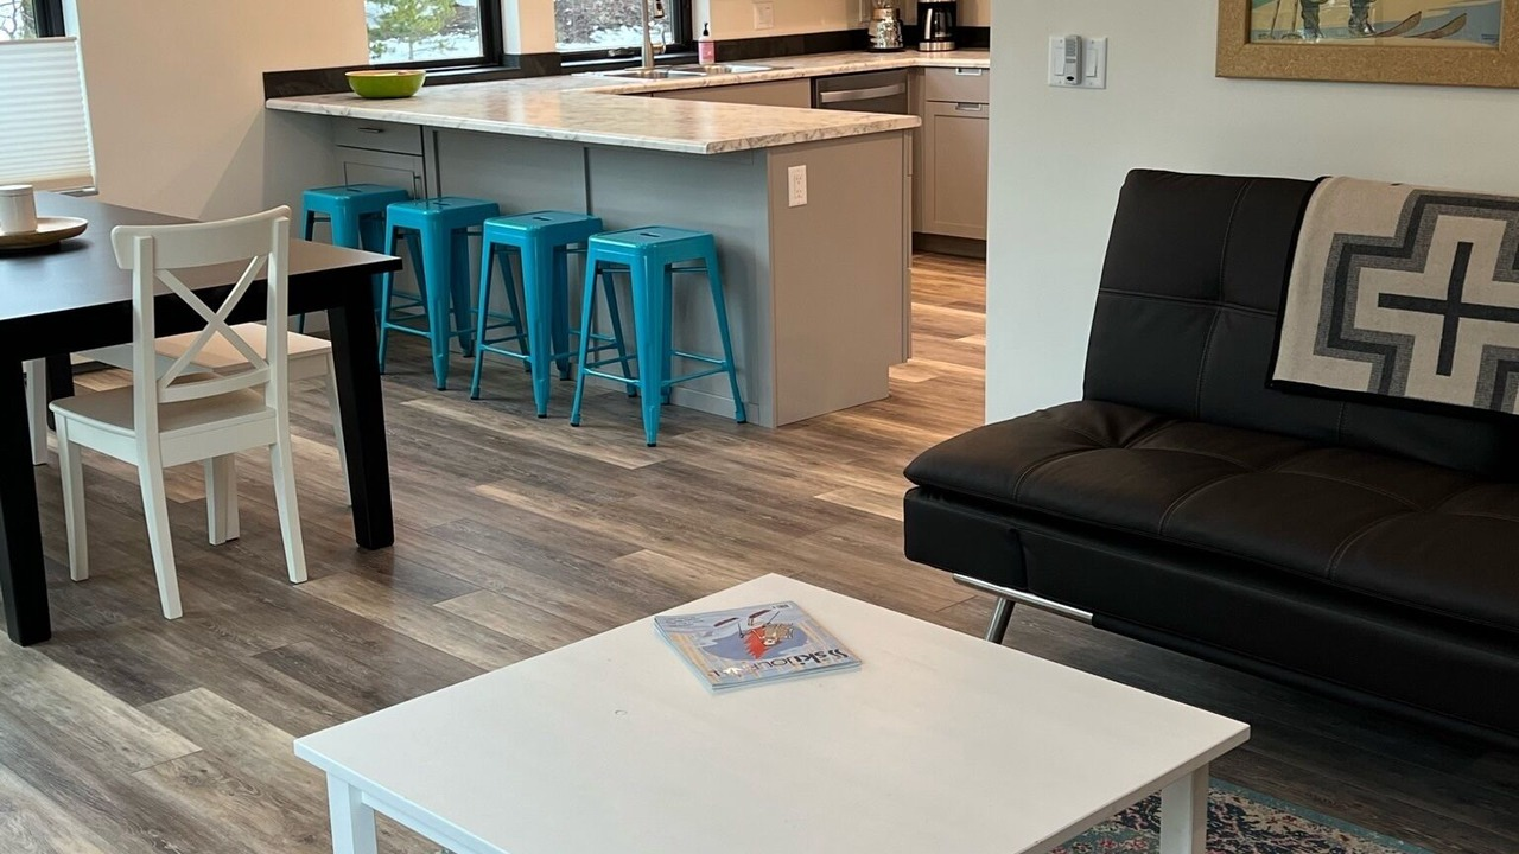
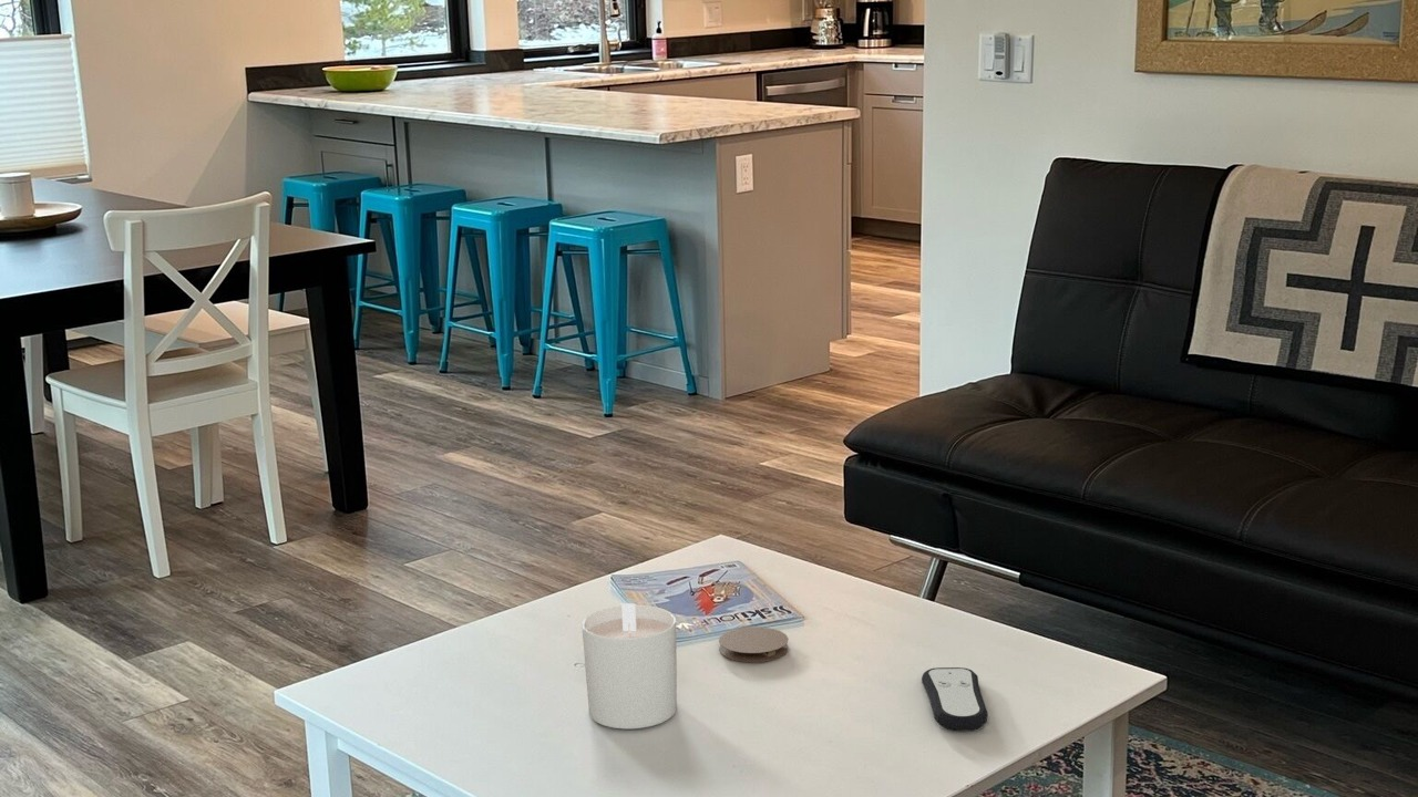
+ remote control (955, 696)
+ coaster (753, 643)
+ candle (630, 658)
